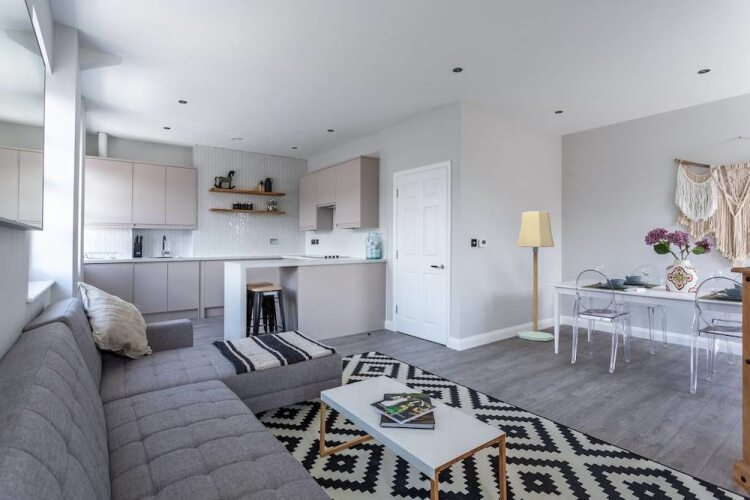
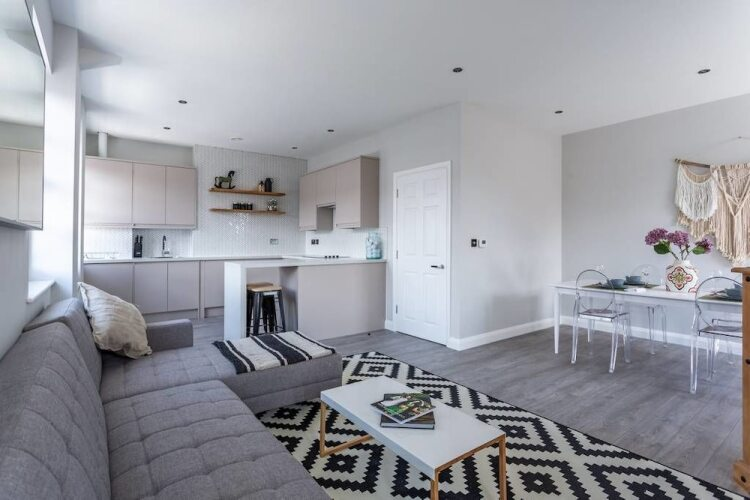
- floor lamp (535, 274)
